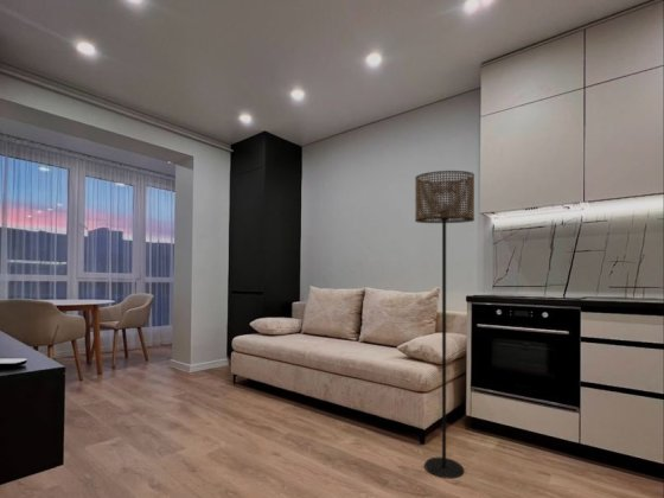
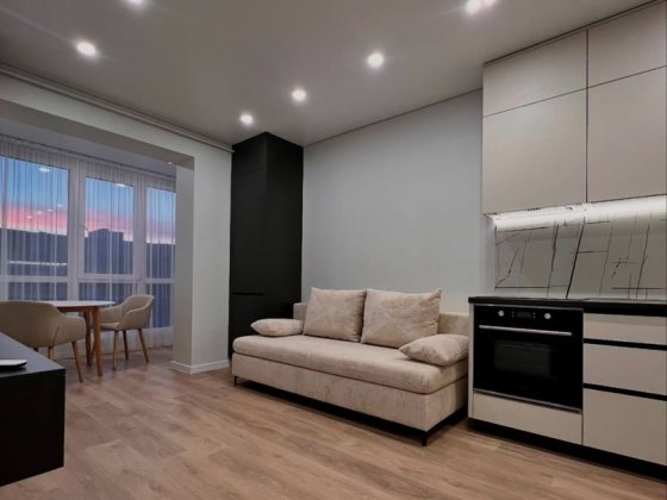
- floor lamp (443, 321)
